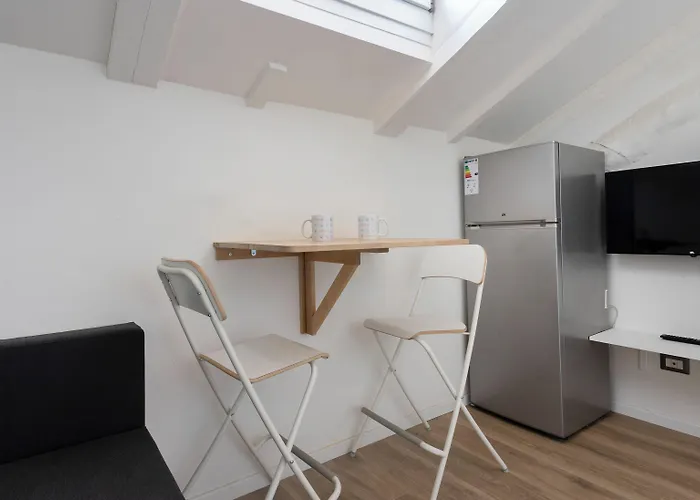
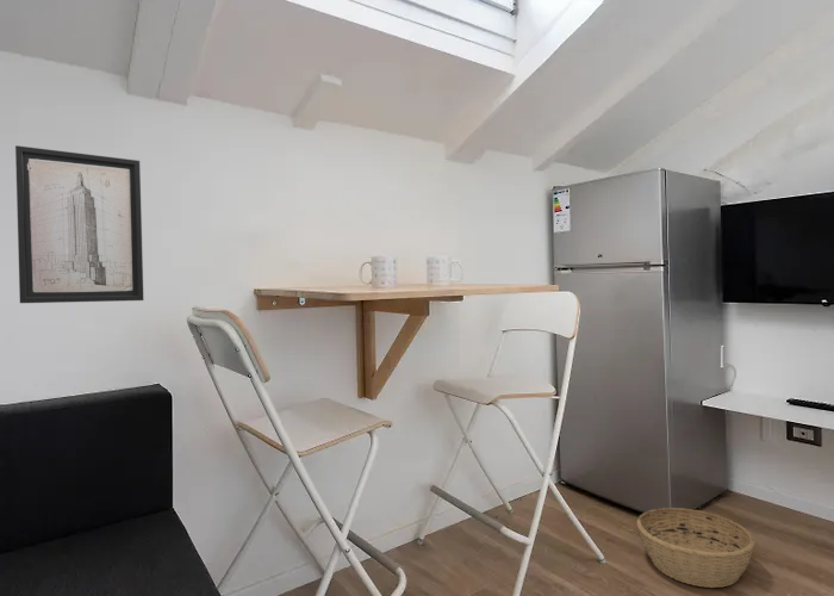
+ wall art (82, 228)
+ basket (693, 546)
